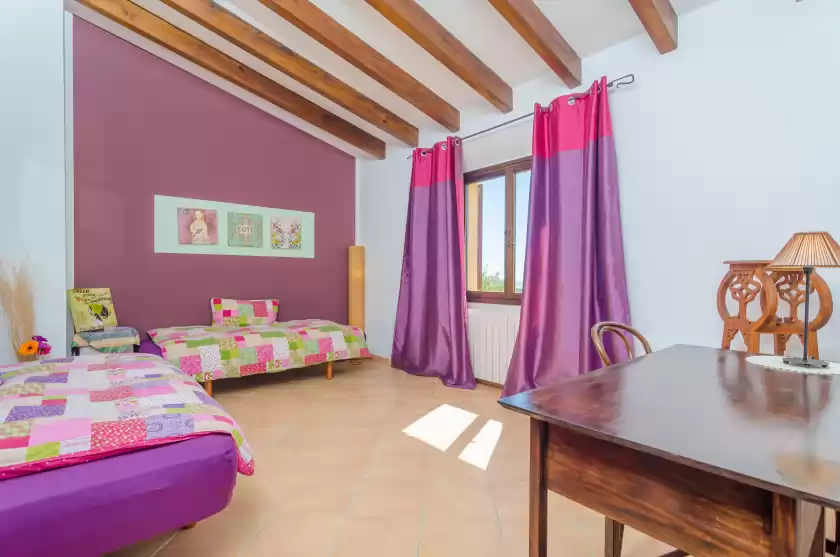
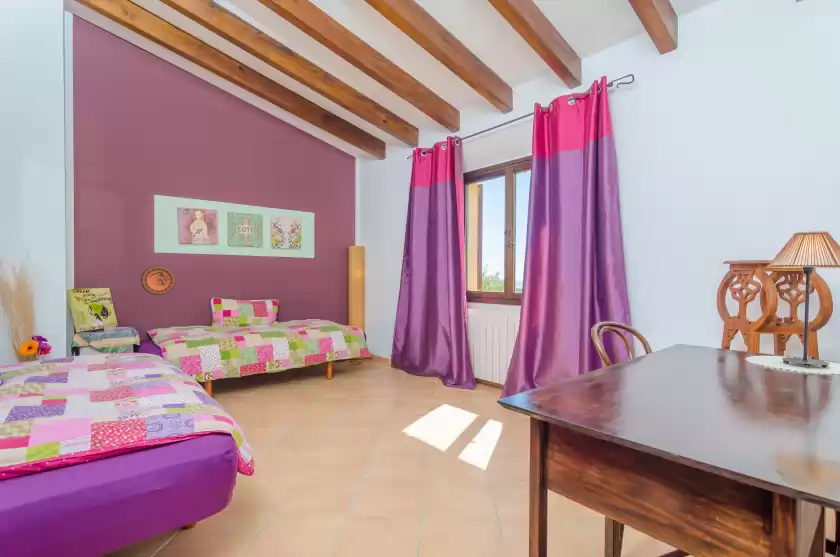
+ decorative plate (158, 280)
